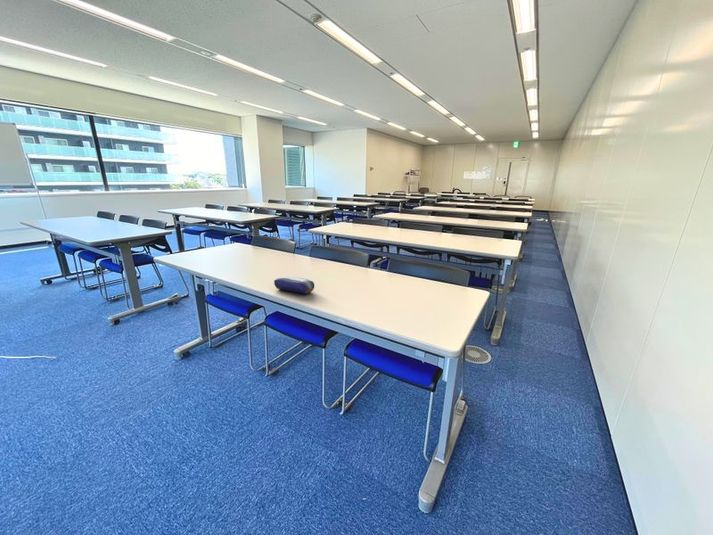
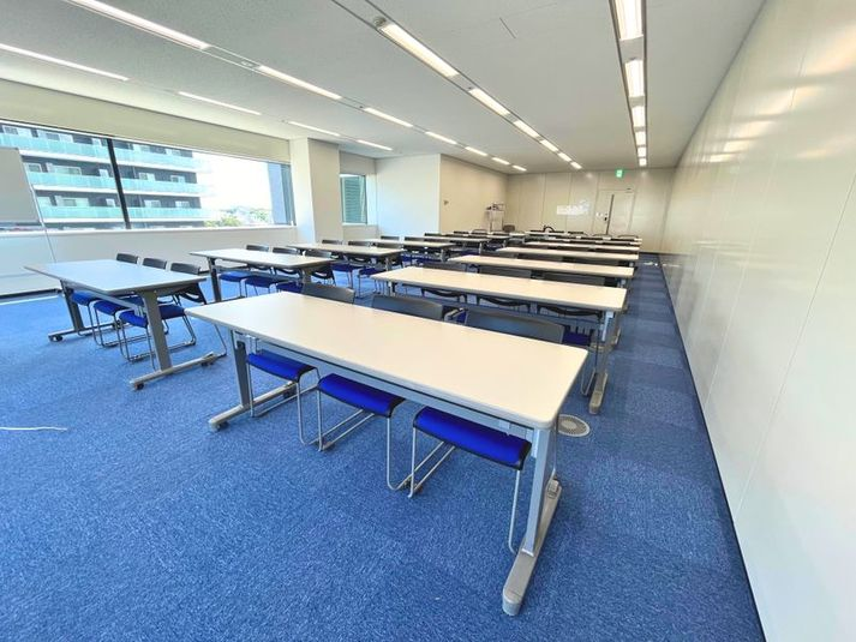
- pencil case (294, 284)
